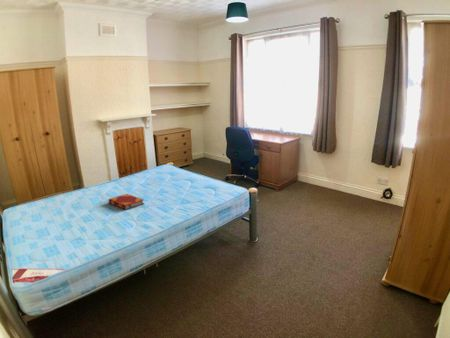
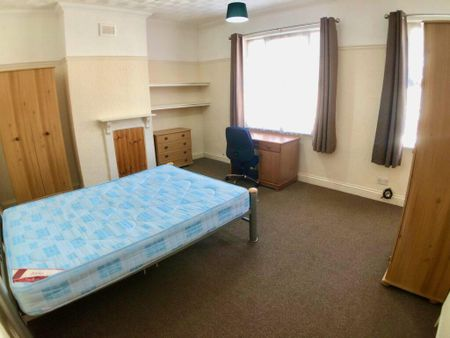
- hardback book (126, 201)
